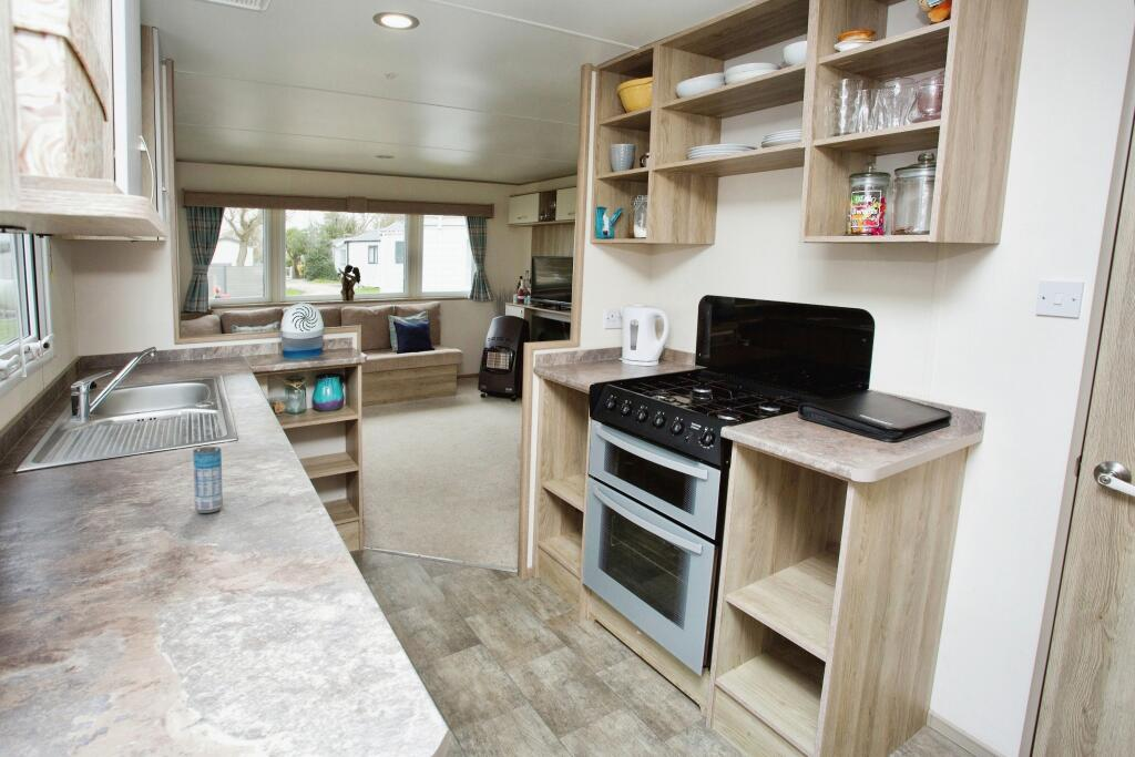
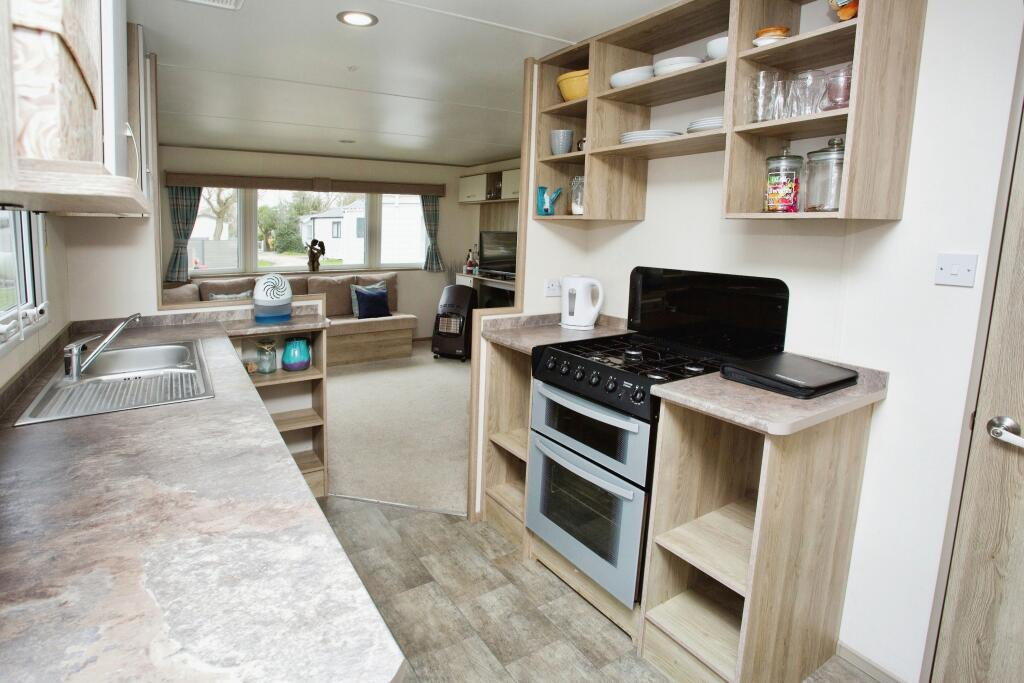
- beverage can (207, 479)
